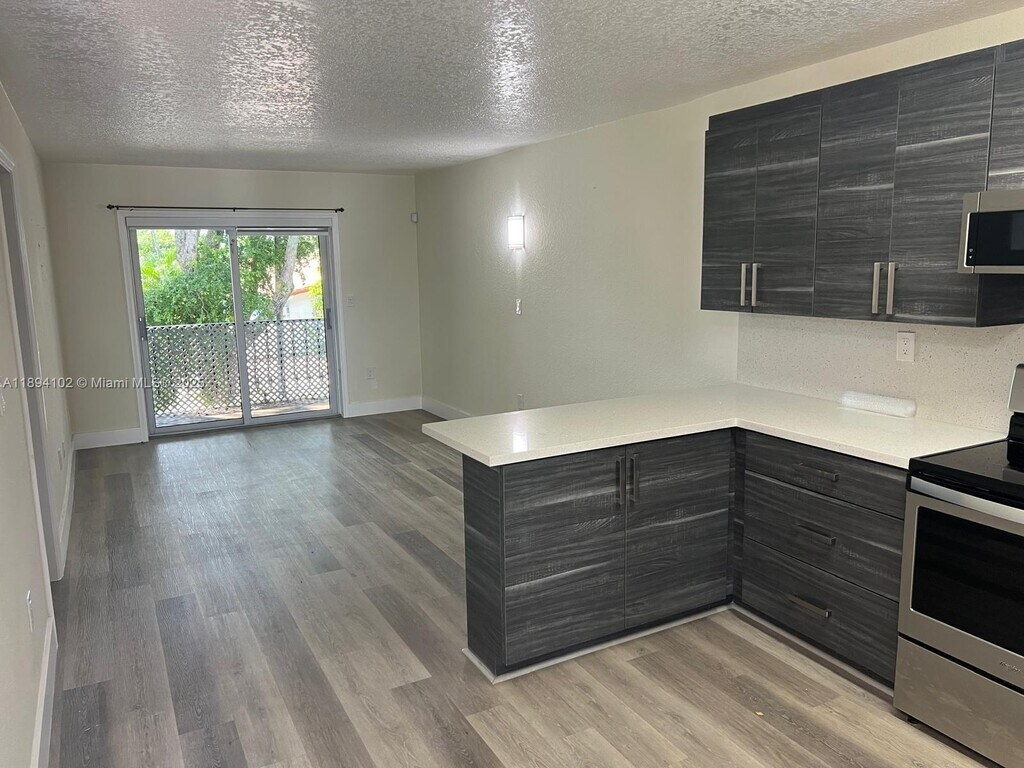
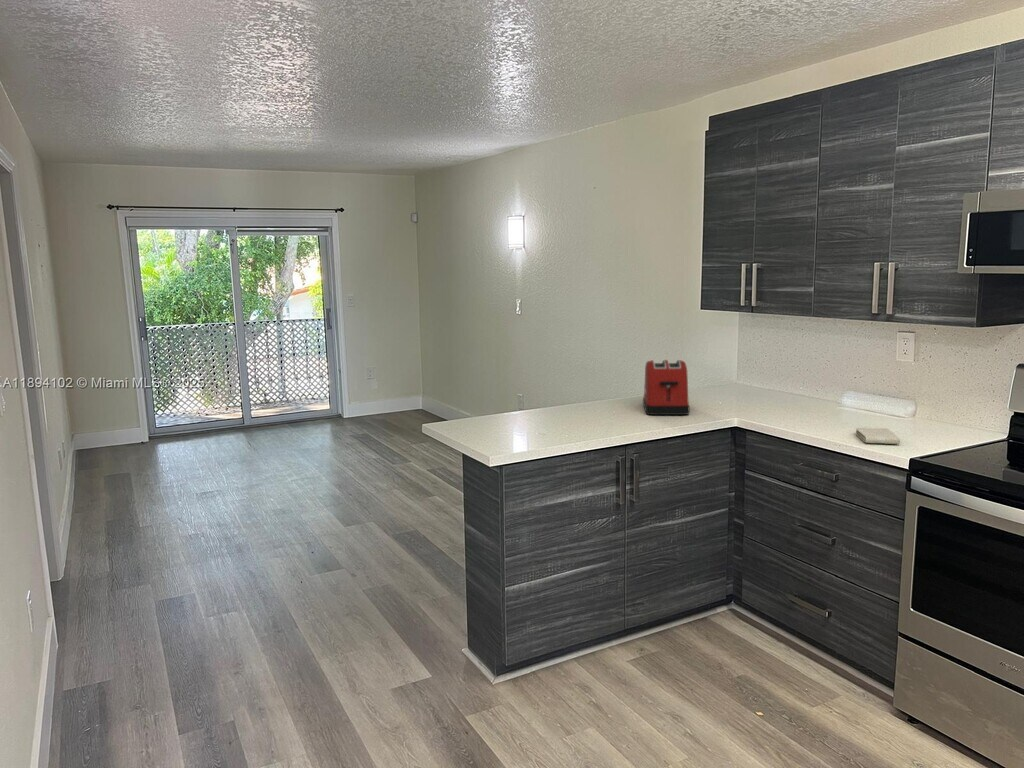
+ washcloth (876, 435)
+ toaster (665, 385)
